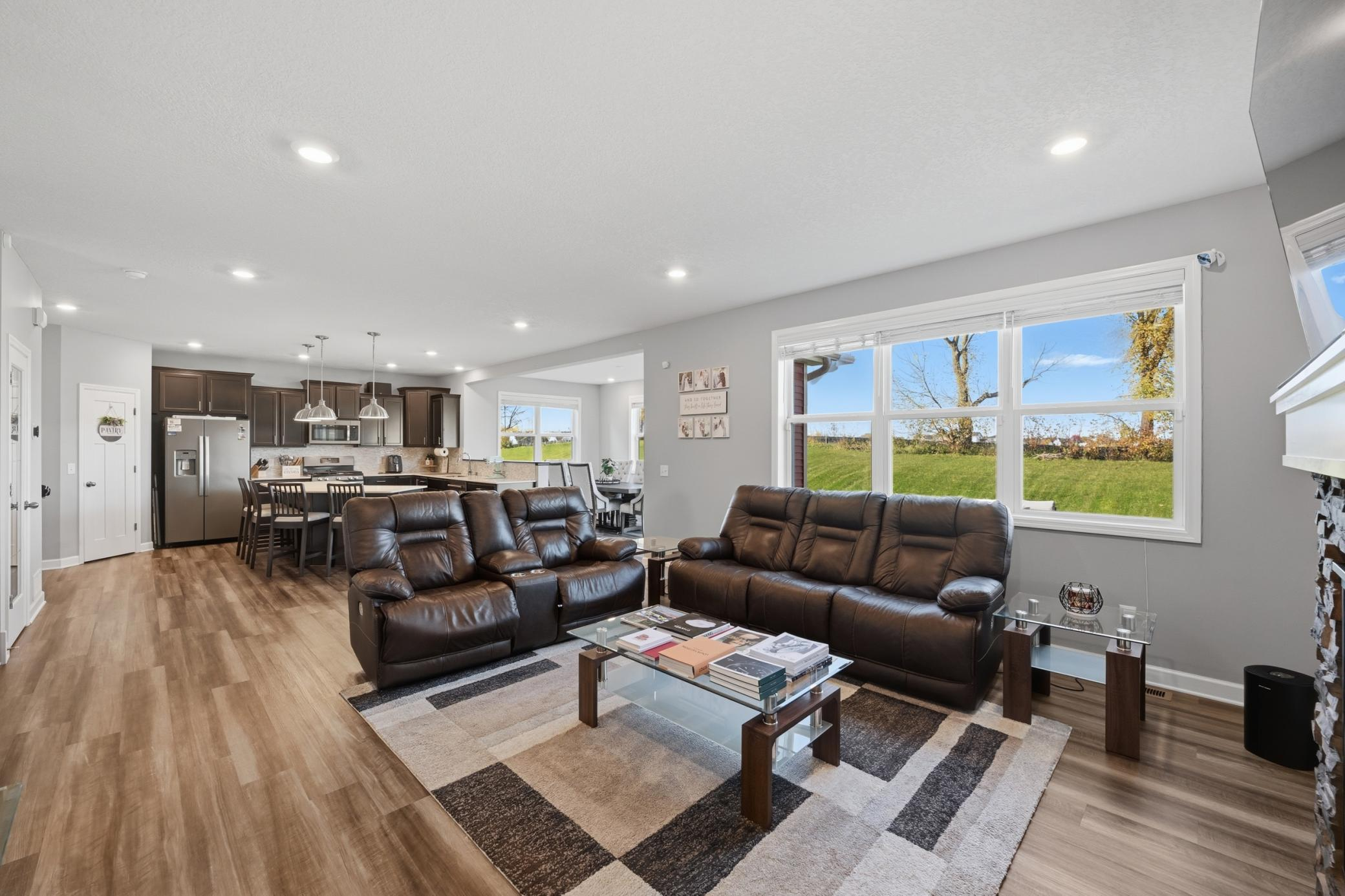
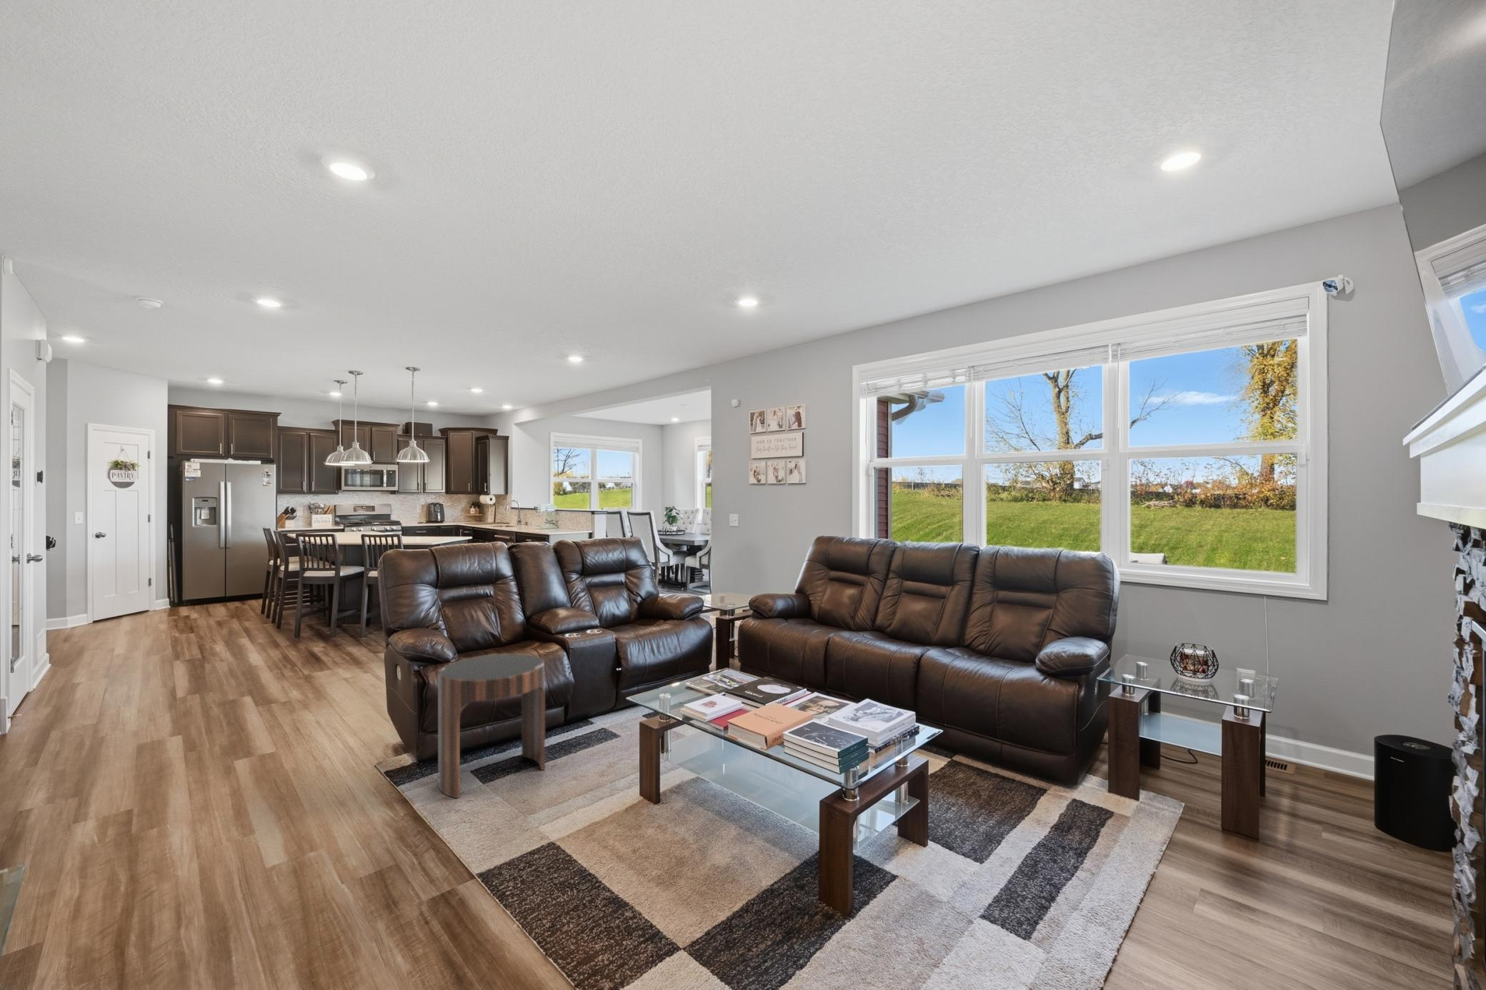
+ side table (493, 699)
